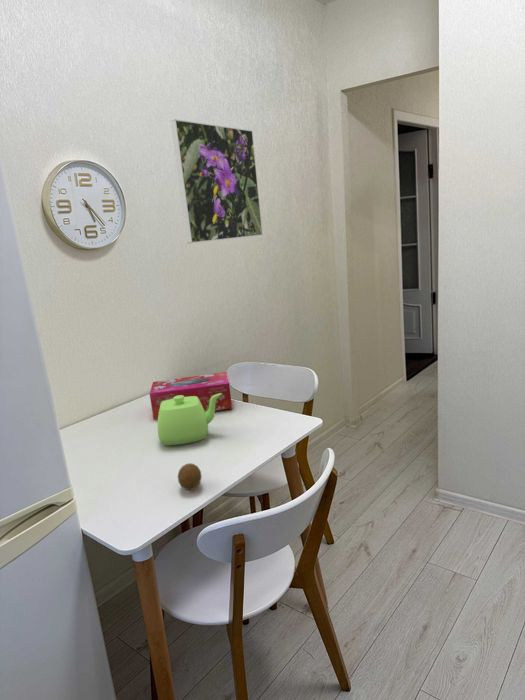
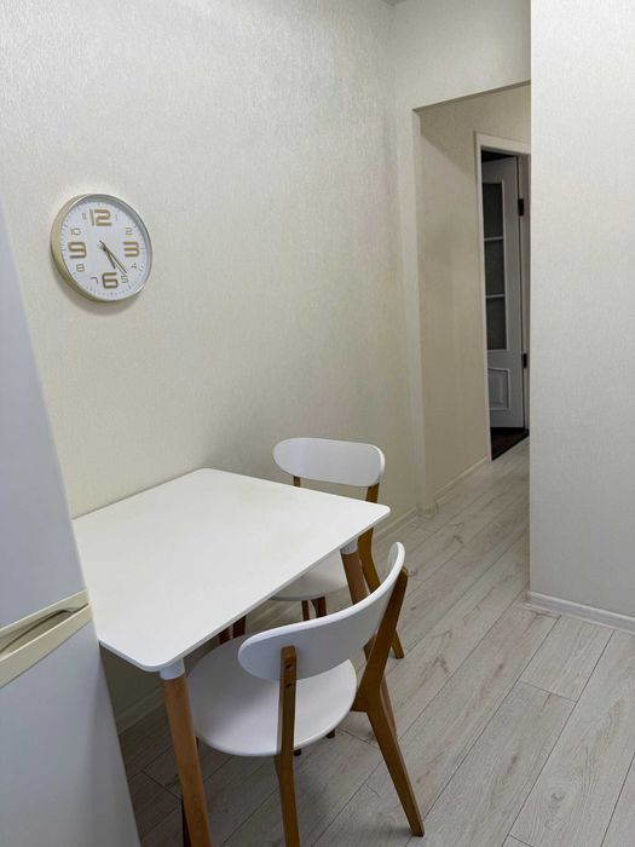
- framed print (221, 184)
- teapot (190, 415)
- fruit (189, 476)
- tissue box (191, 394)
